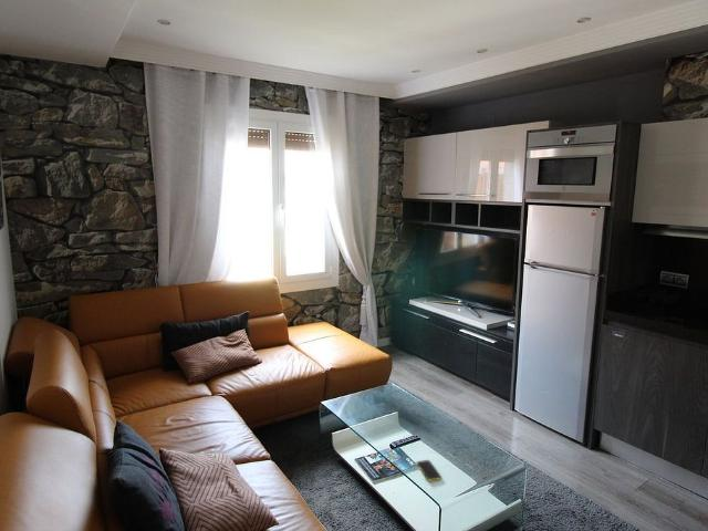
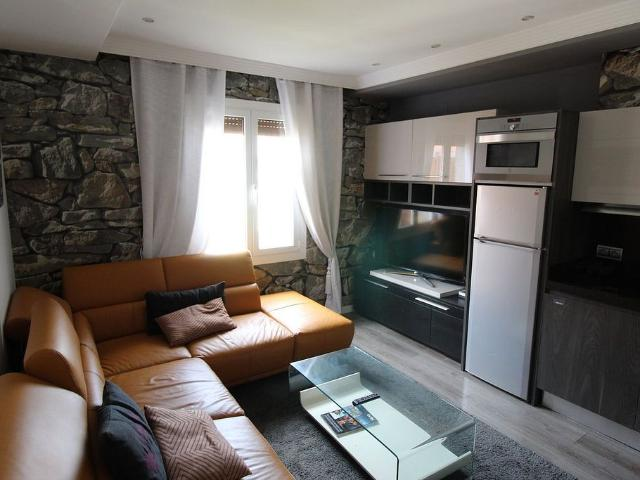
- smartphone (428, 469)
